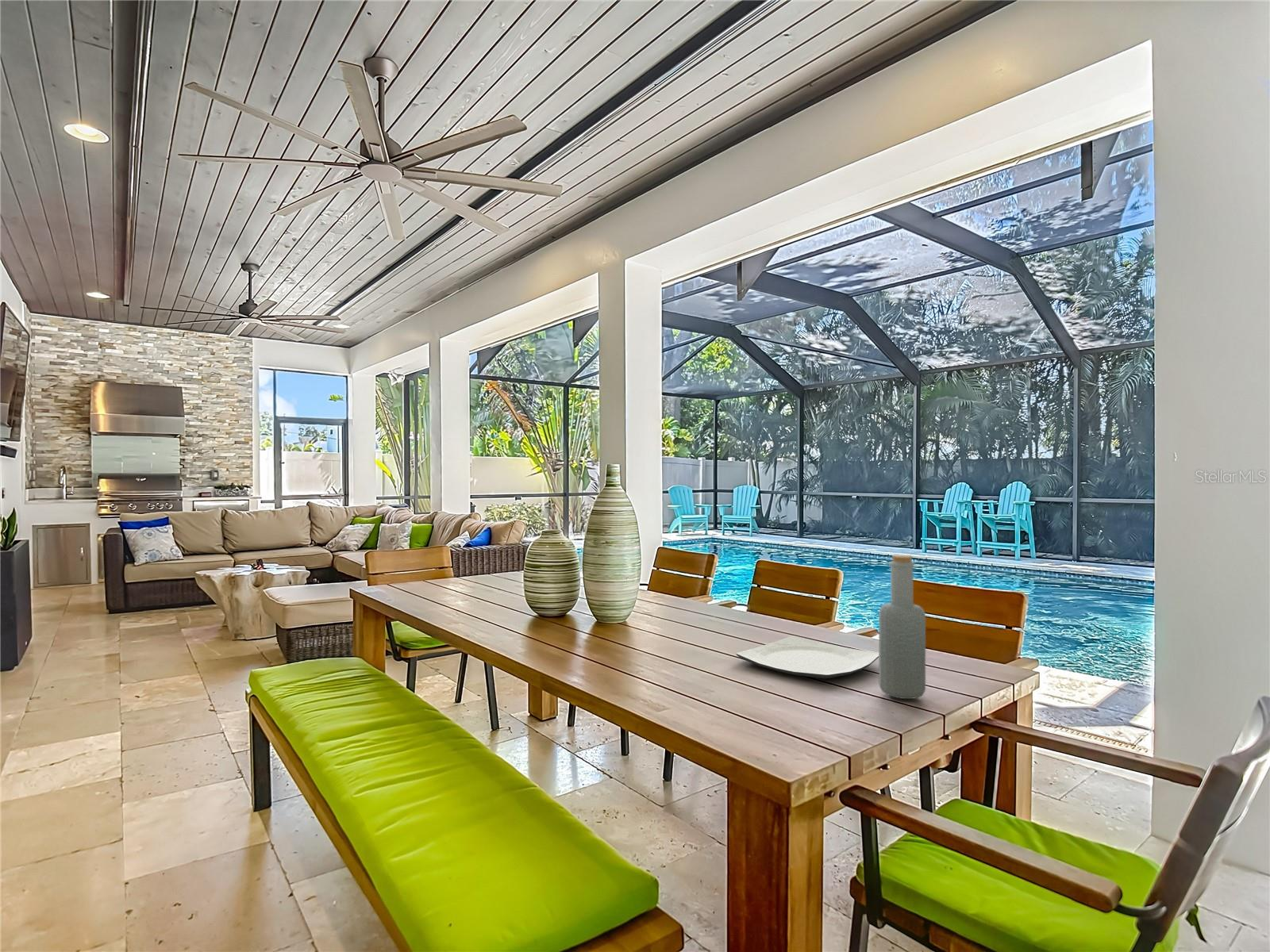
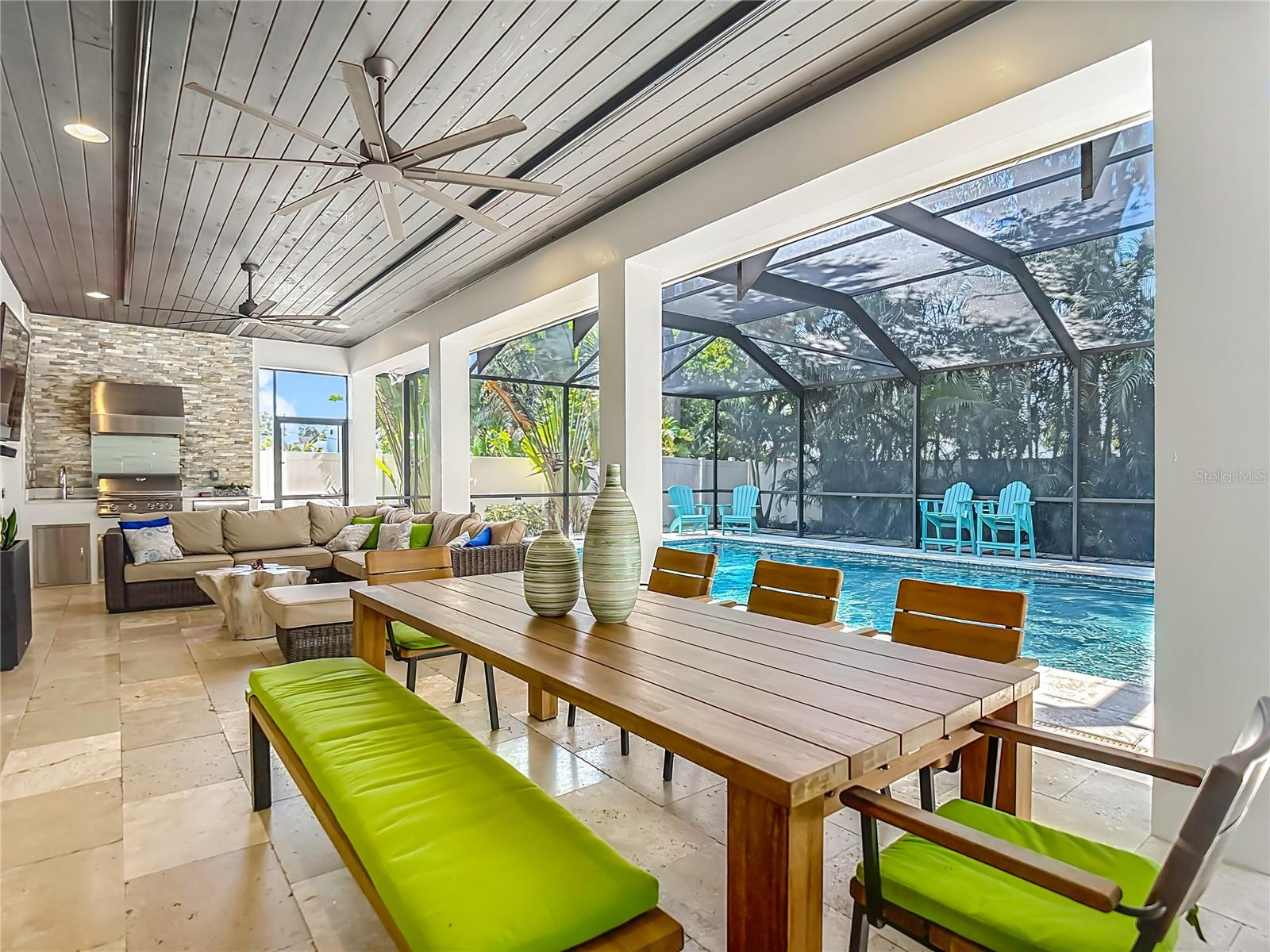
- plate (808, 658)
- bottle (902, 626)
